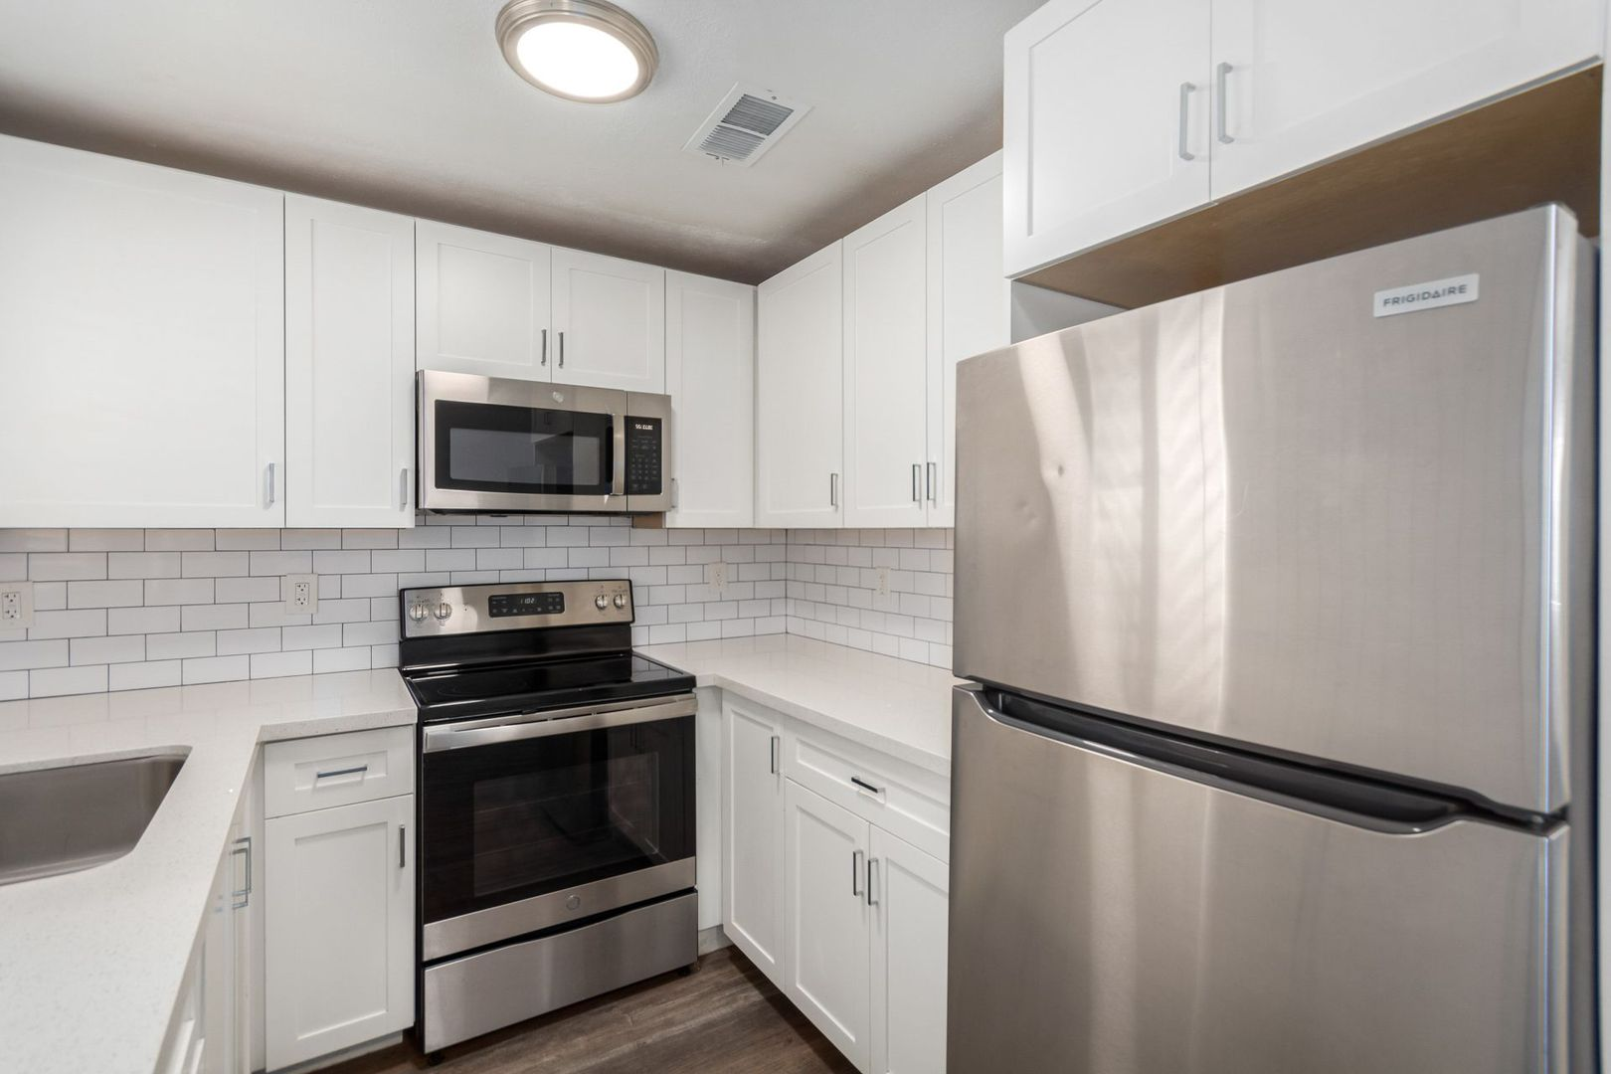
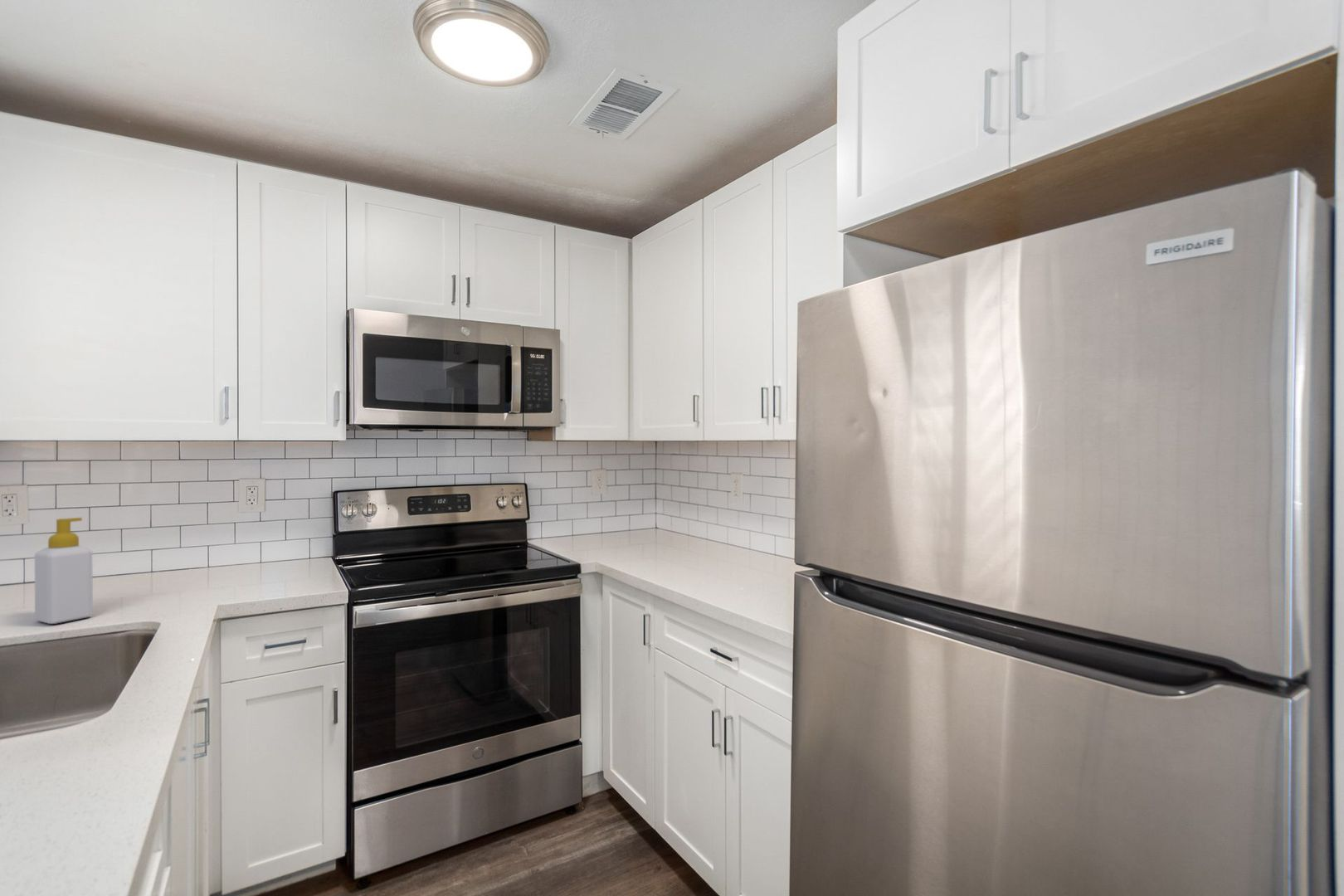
+ soap bottle (64, 568)
